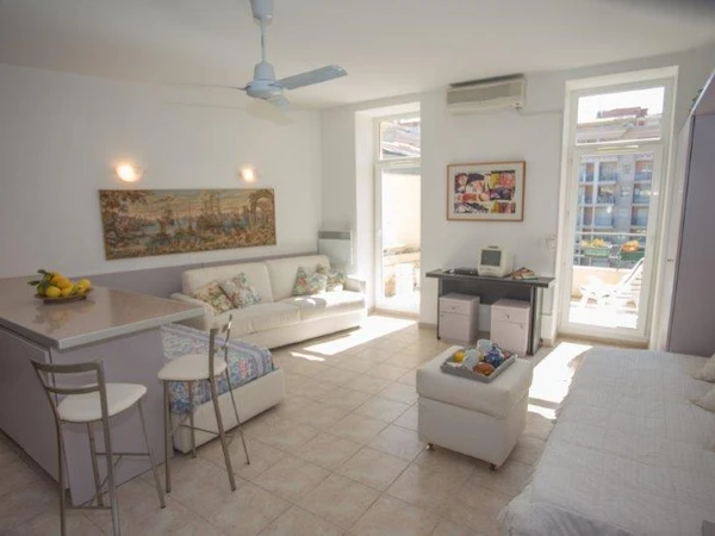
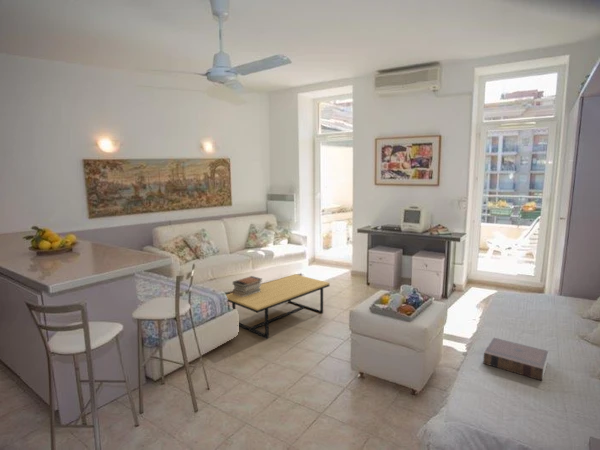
+ book (515, 357)
+ coffee table (279, 303)
+ book stack (247, 286)
